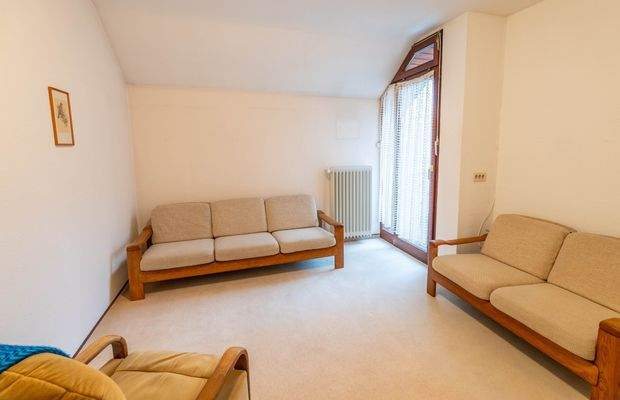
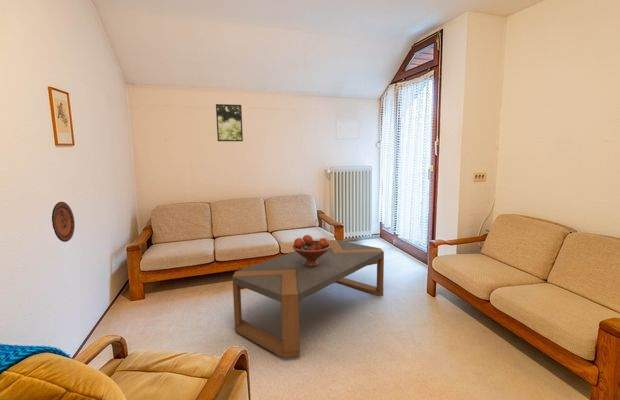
+ decorative plate (63, 221)
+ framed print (229, 123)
+ coffee table (316, 285)
+ fruit bowl (311, 251)
